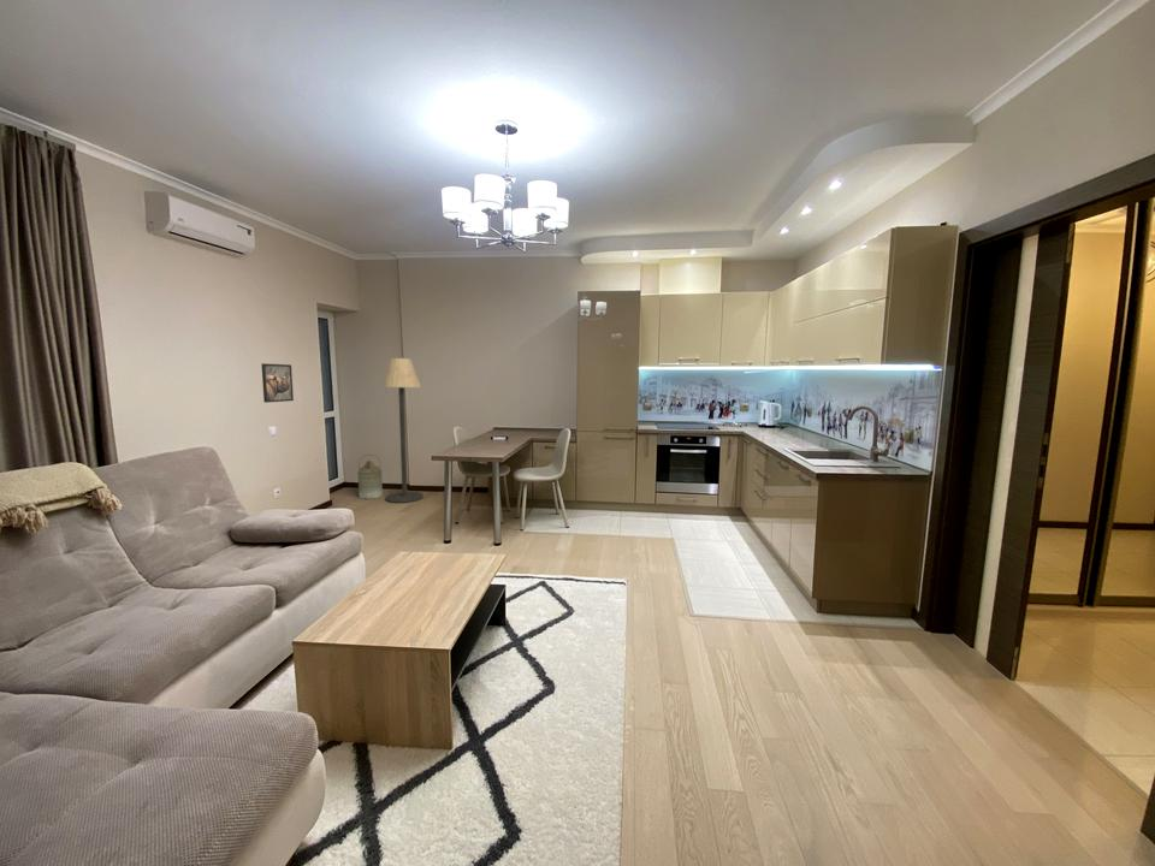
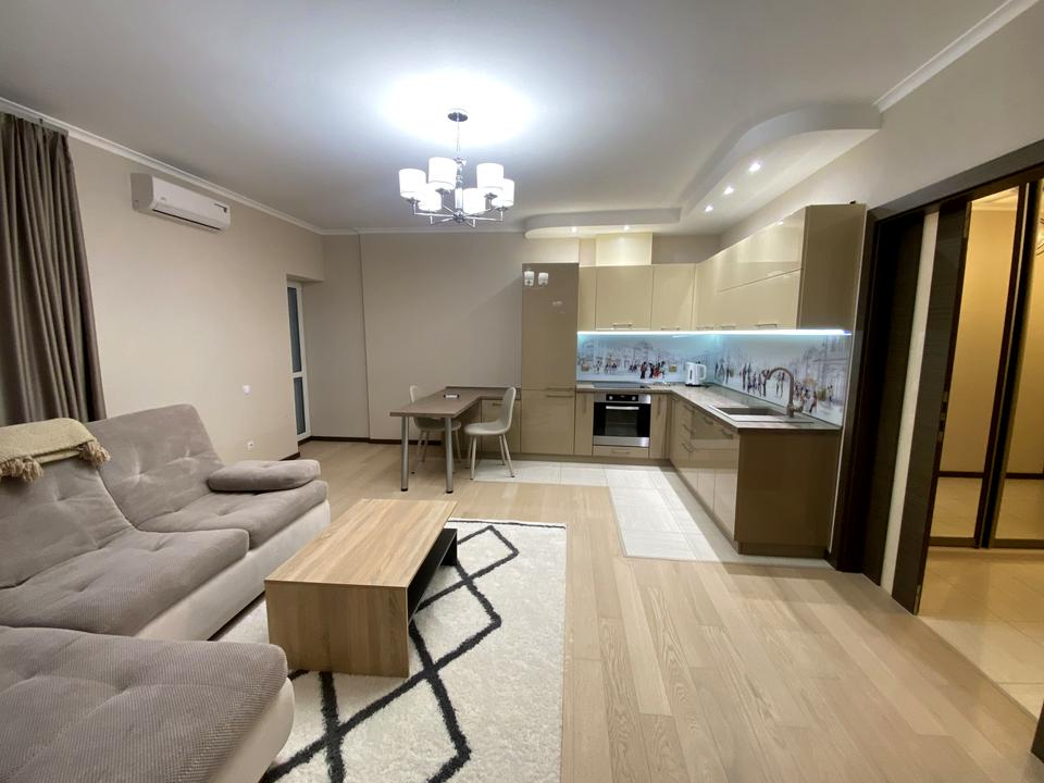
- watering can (371, 475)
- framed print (278, 382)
- floor lamp (402, 429)
